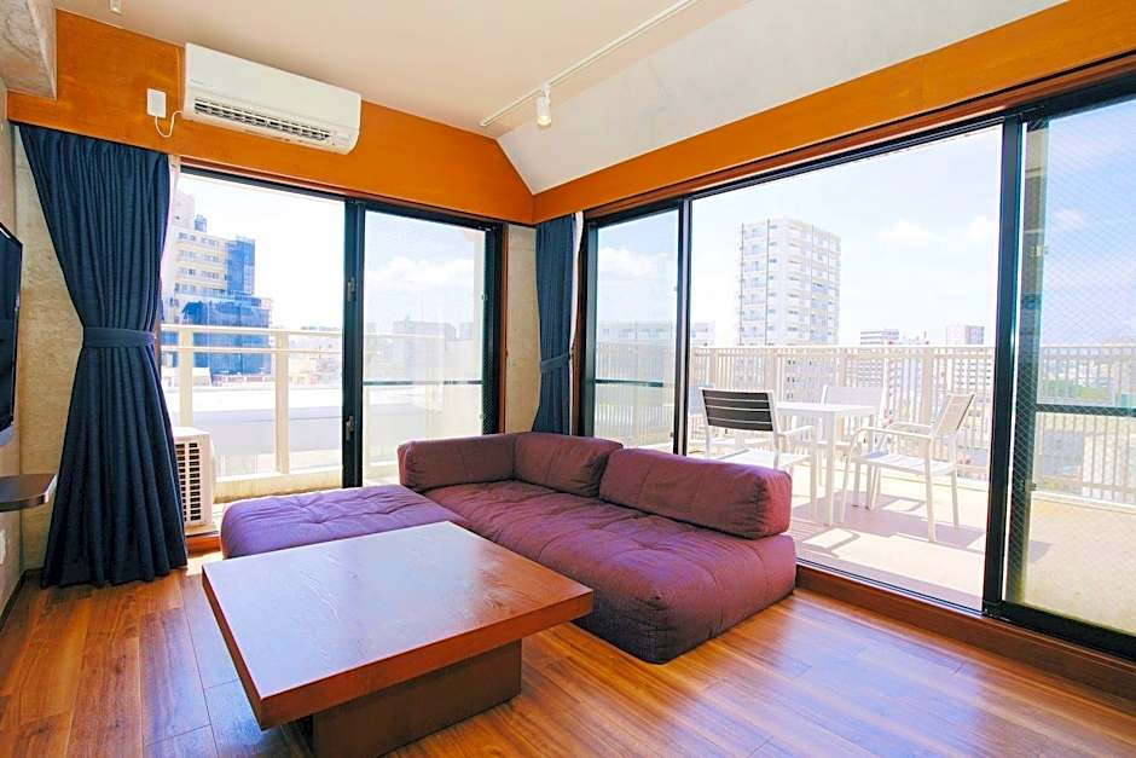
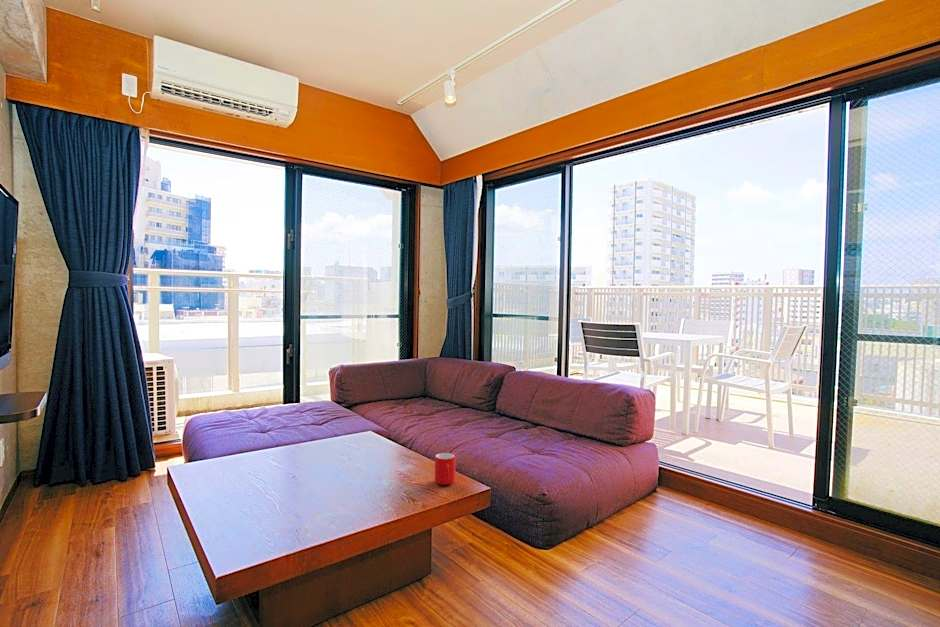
+ cup (445, 470)
